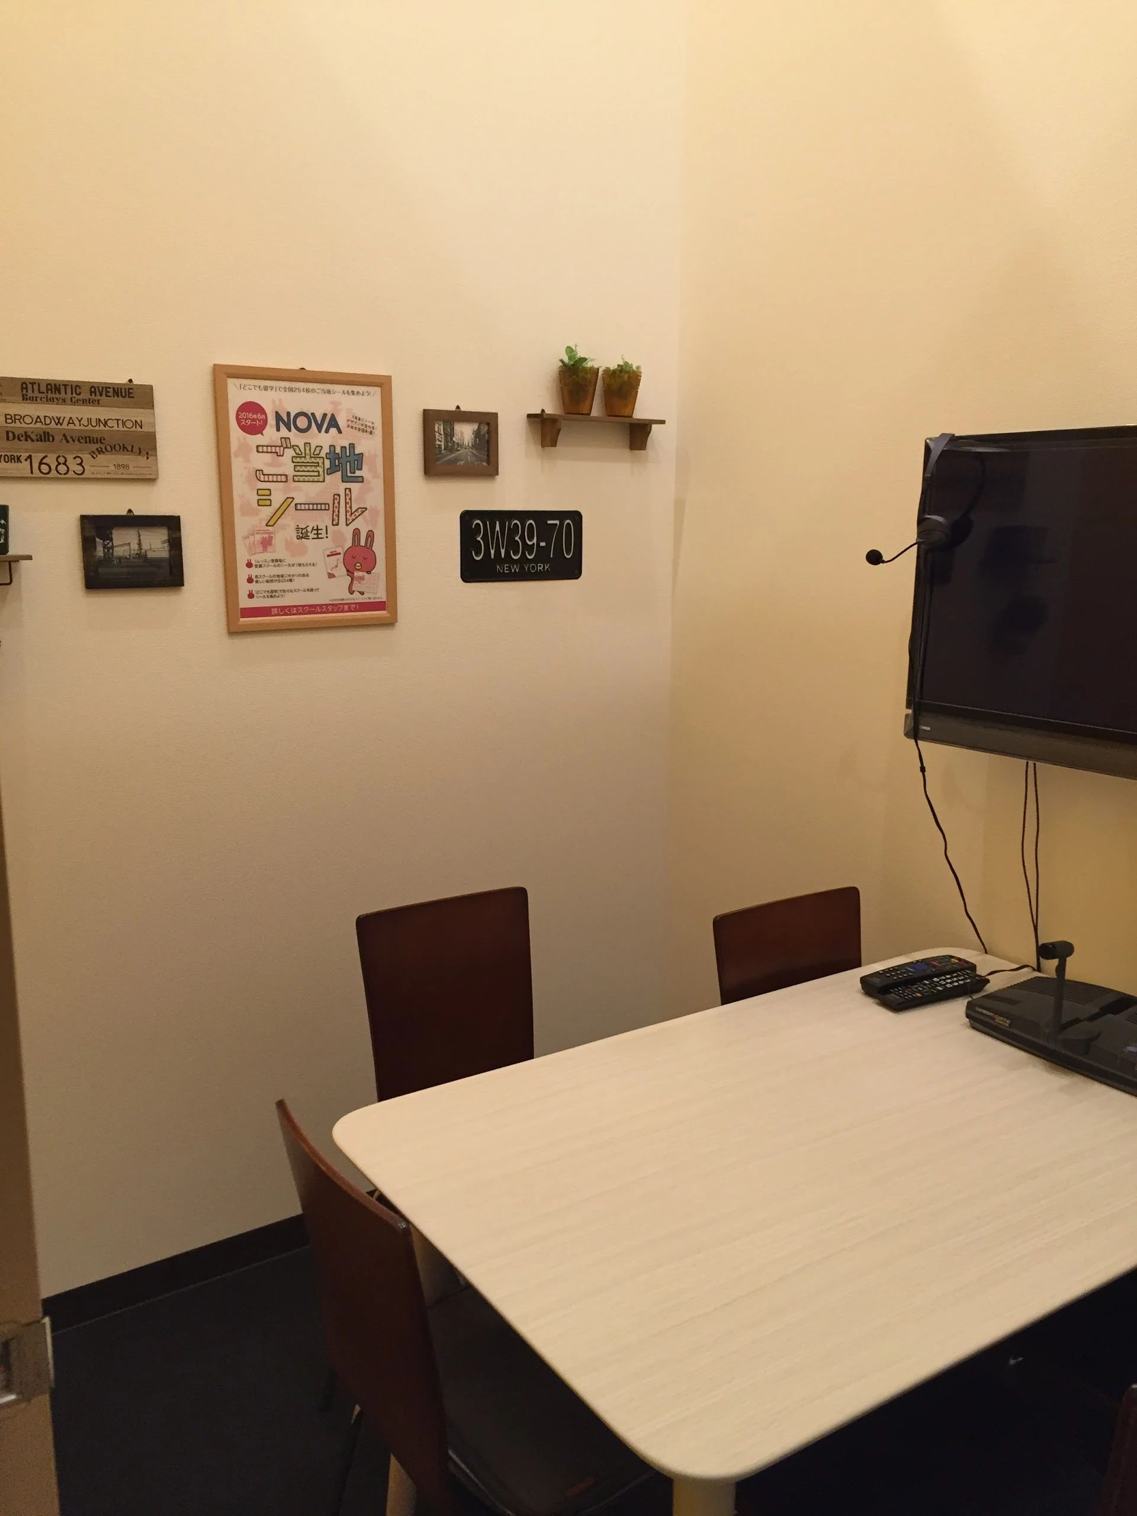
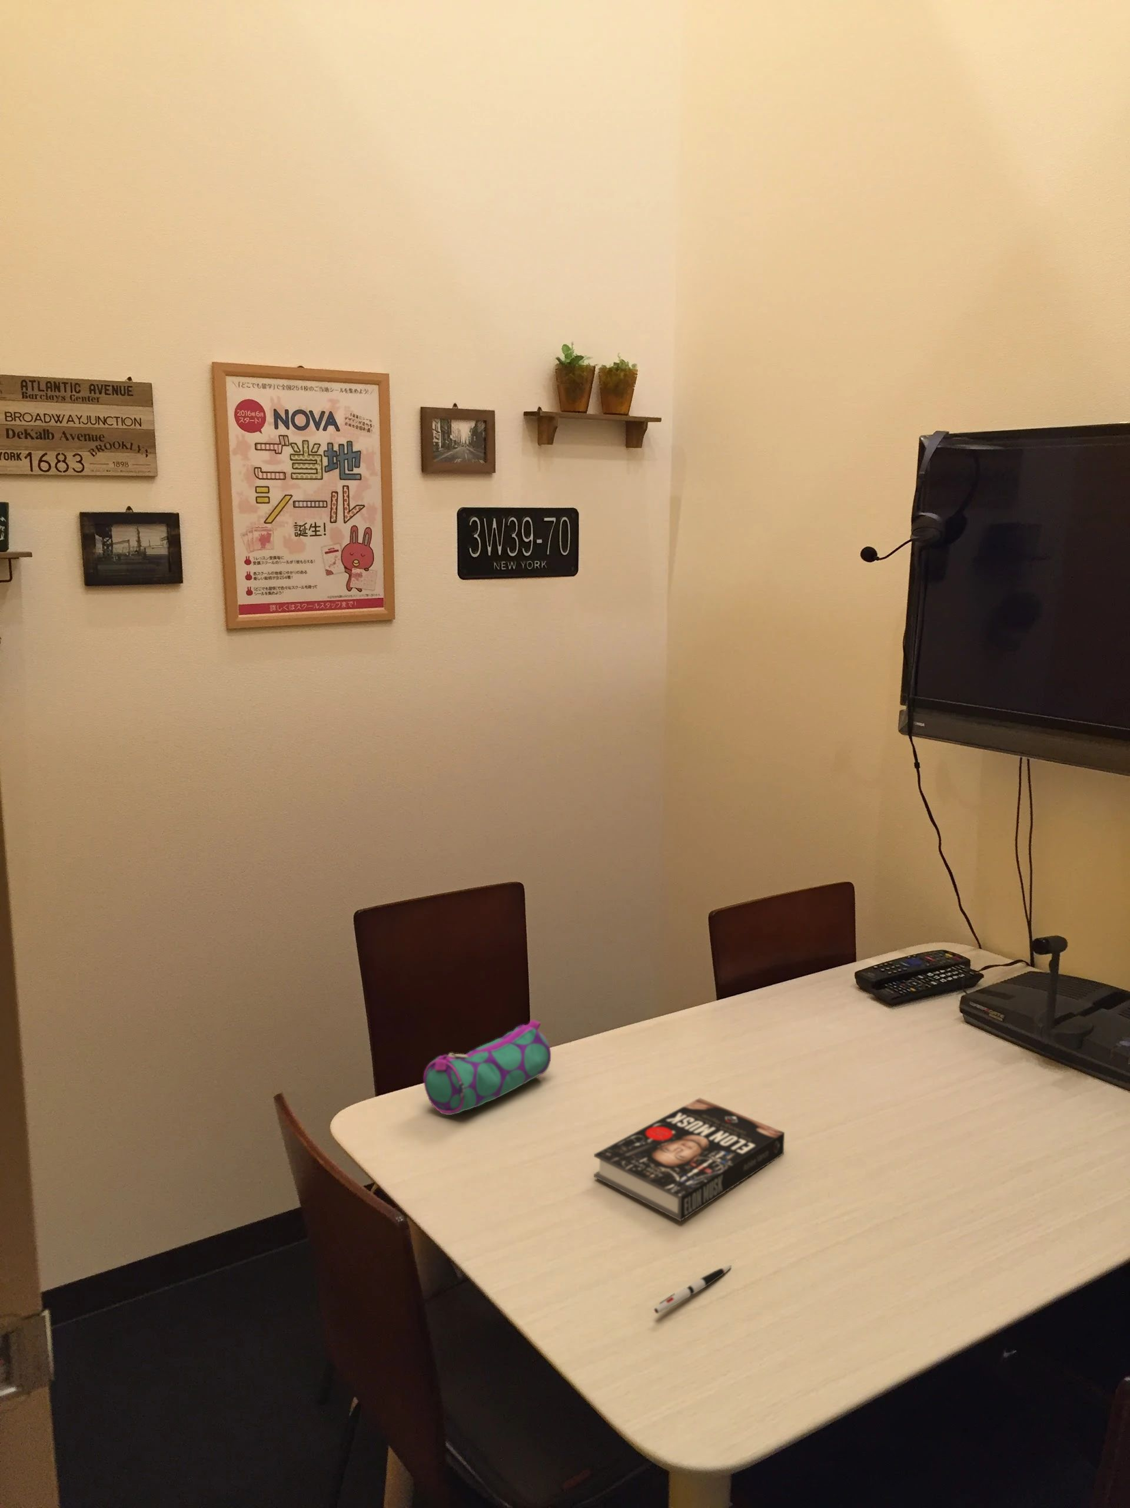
+ book (691, 1154)
+ pen (694, 1287)
+ pencil case (490, 1066)
